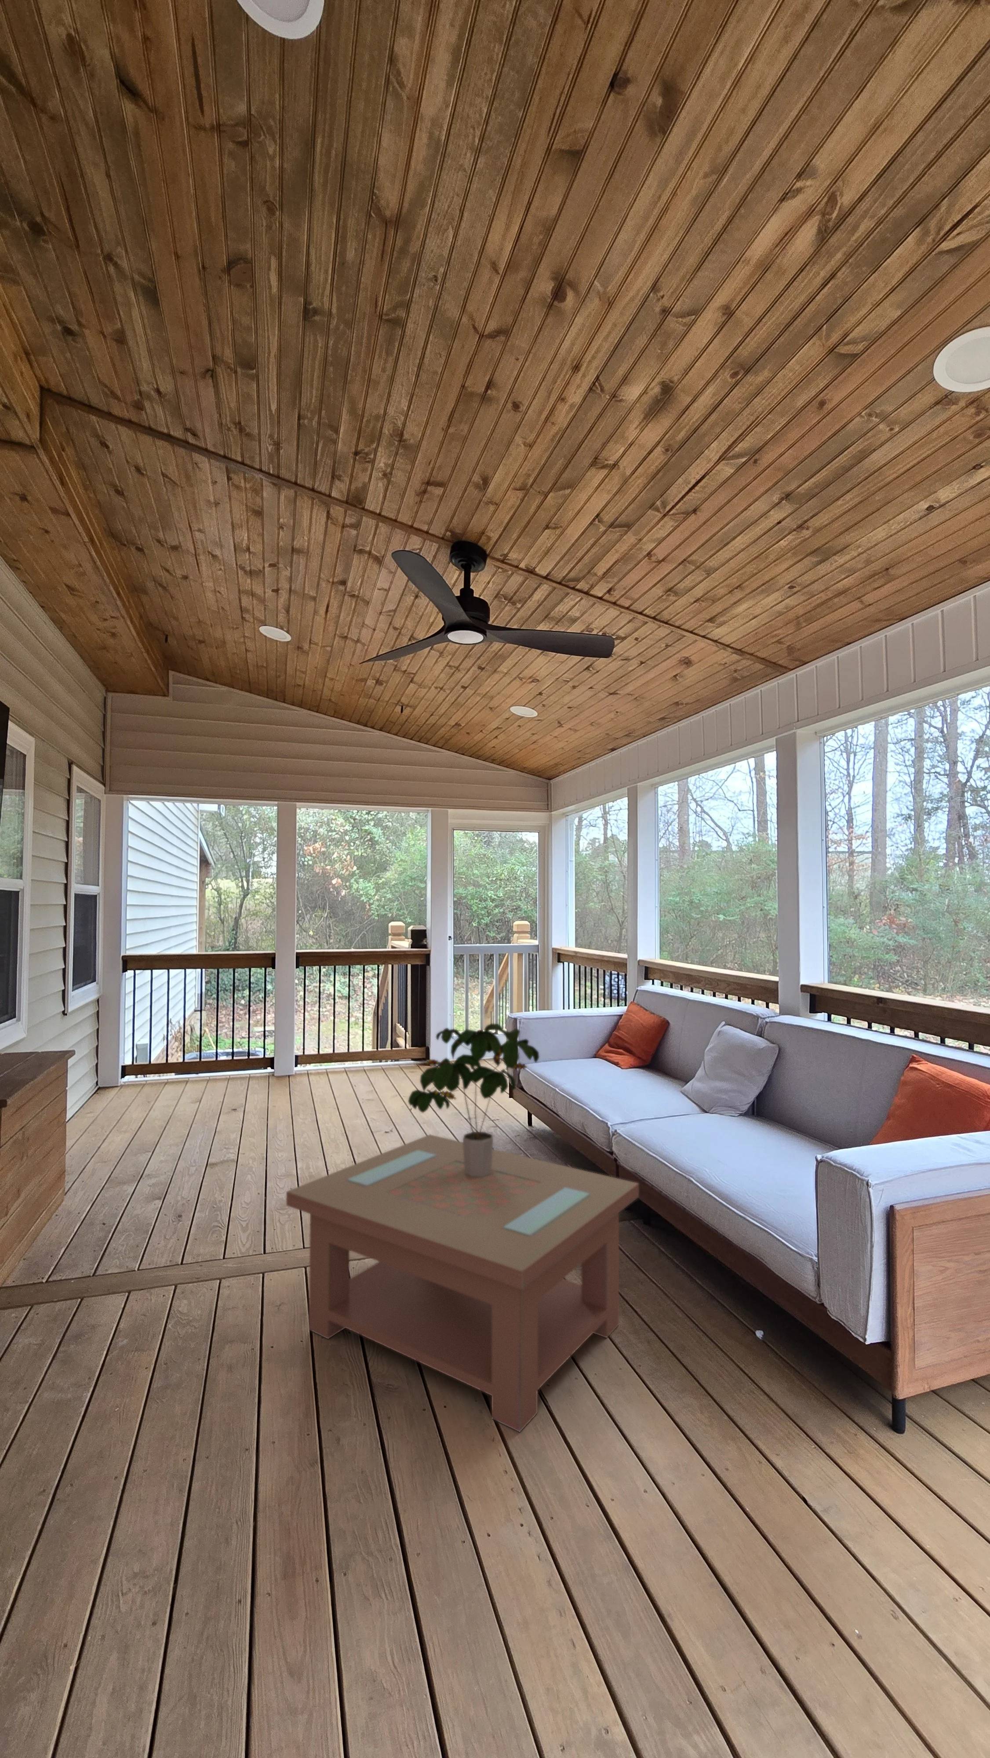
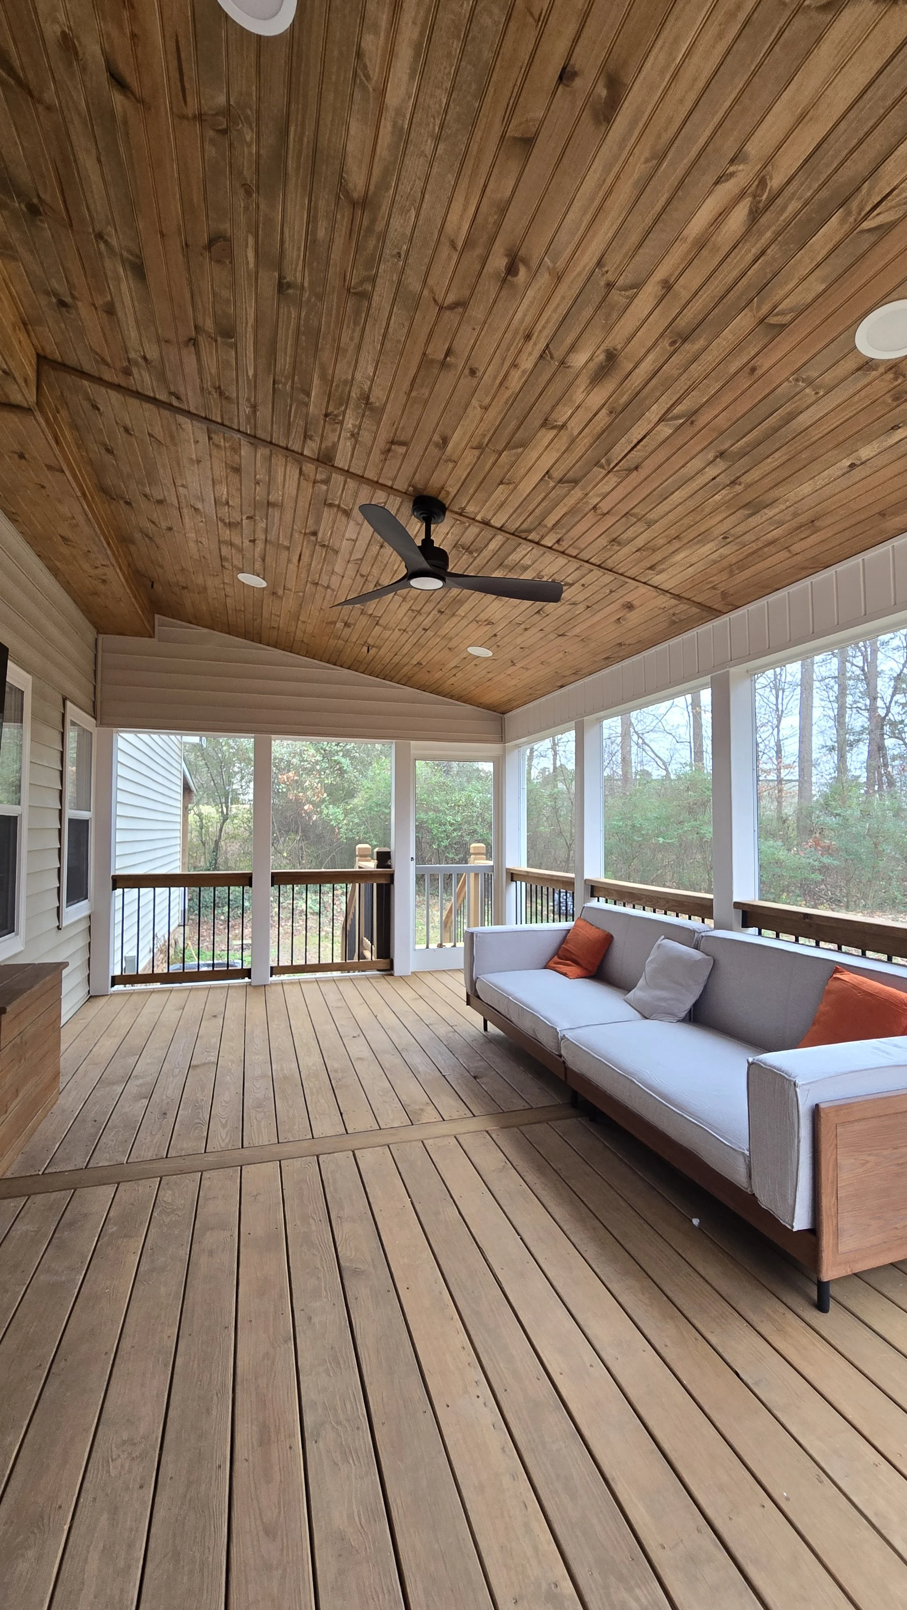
- coffee table (465, 1257)
- potted plant (476, 1096)
